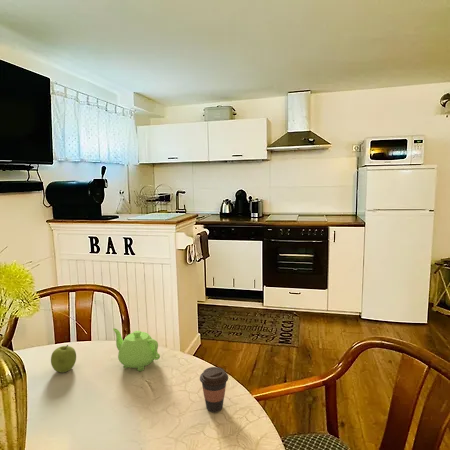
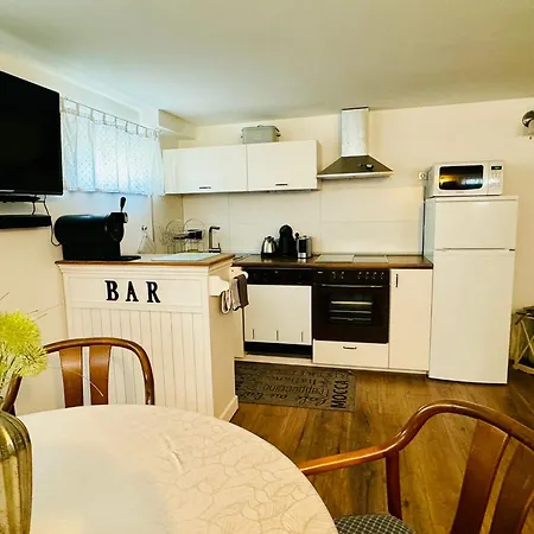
- coffee cup (214, 389)
- teapot (135, 347)
- fruit (63, 357)
